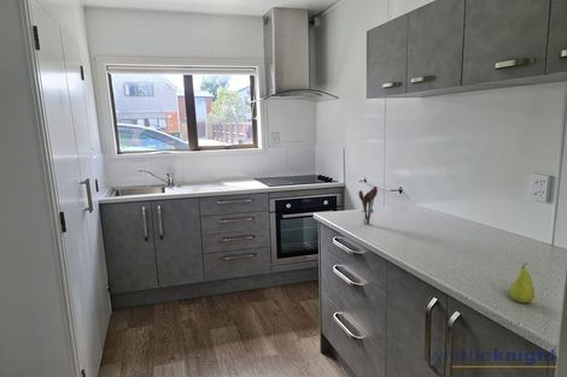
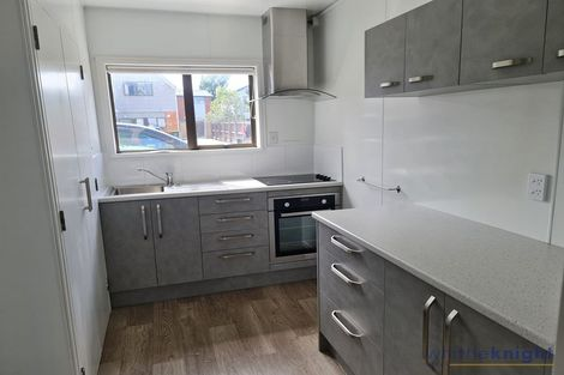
- utensil holder (368, 205)
- fruit (522, 281)
